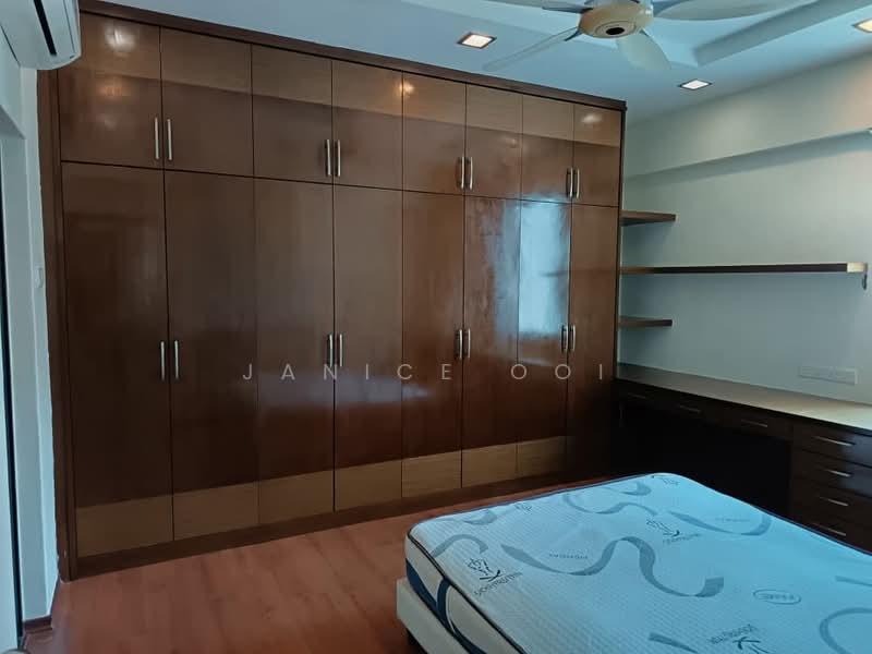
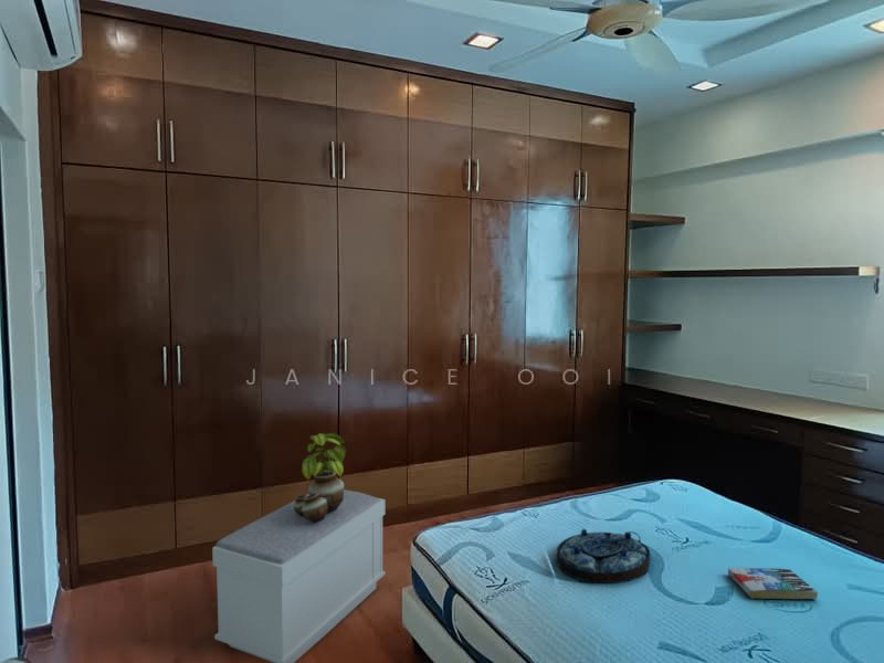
+ potted plant (319, 472)
+ serving tray (602, 550)
+ book (770, 581)
+ bench (307, 565)
